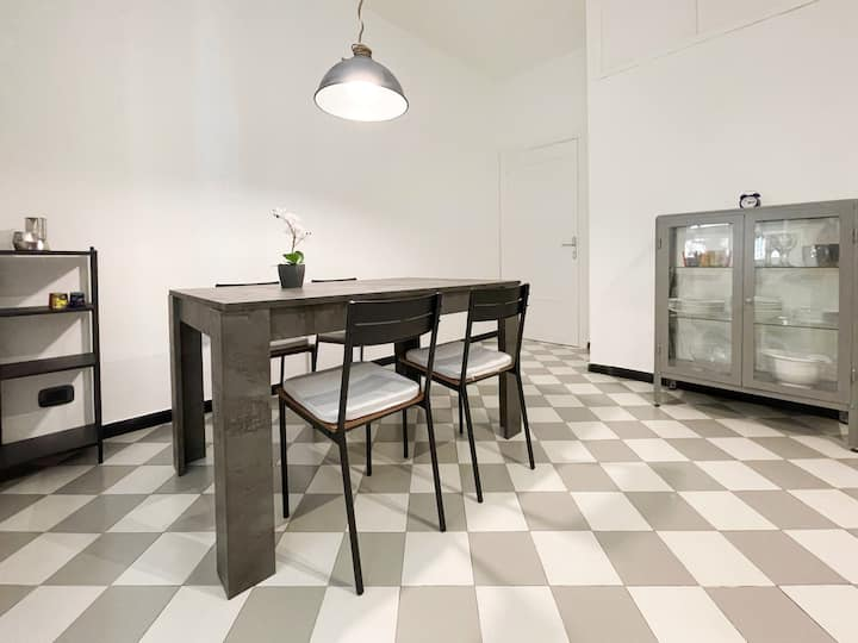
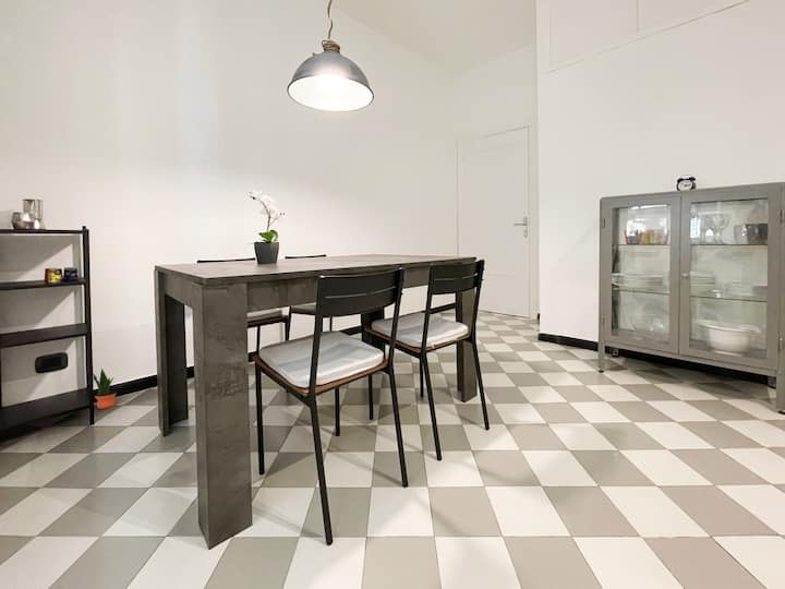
+ potted plant (101, 386)
